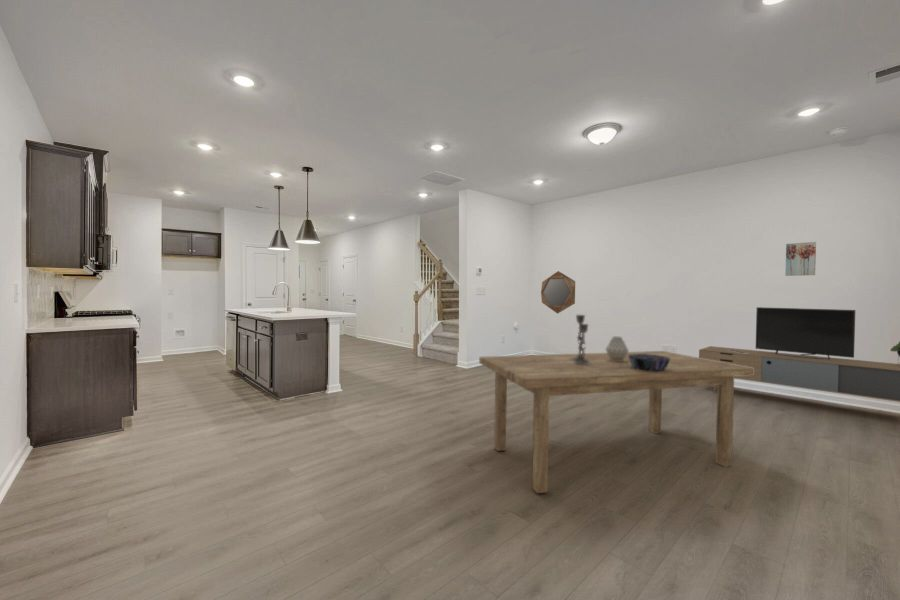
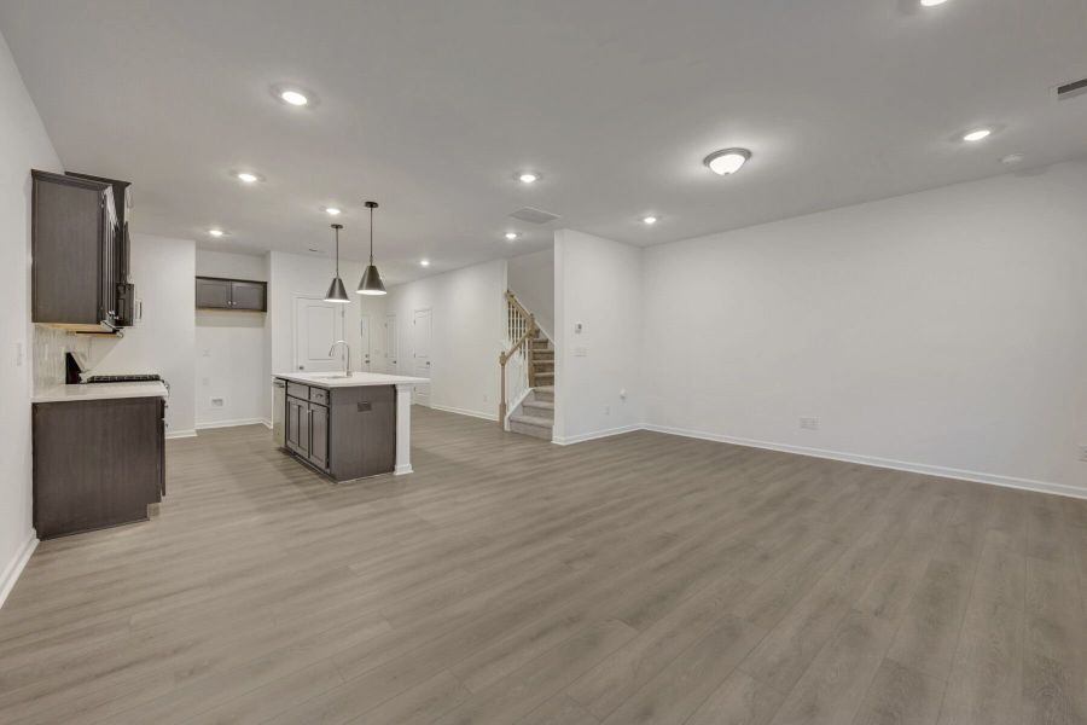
- candlestick (581, 338)
- home mirror (556, 292)
- dining table (603, 392)
- wall art (800, 259)
- vase (617, 348)
- media console (800, 355)
- decorative bowl (648, 362)
